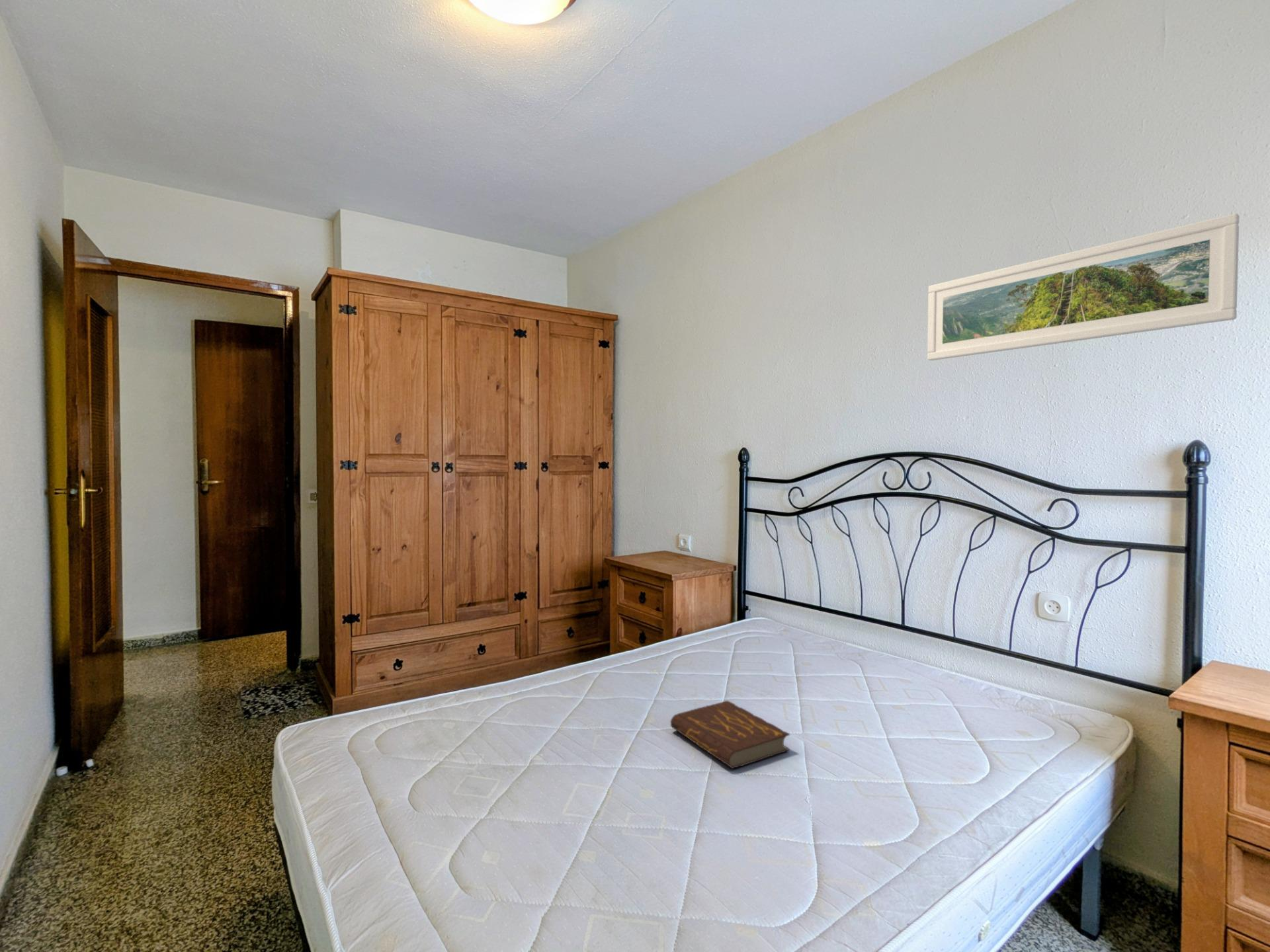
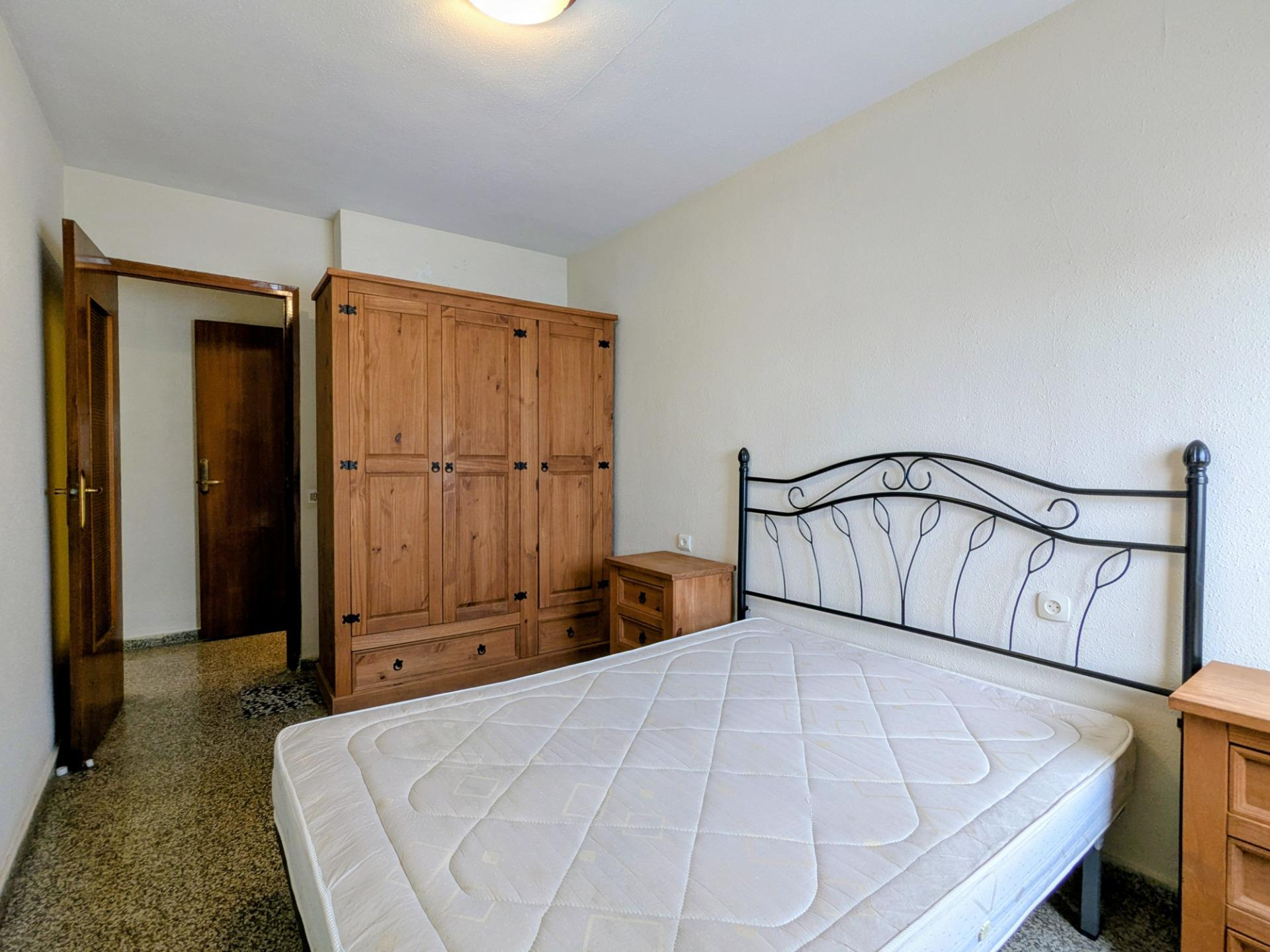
- book (728, 732)
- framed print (1056, 299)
